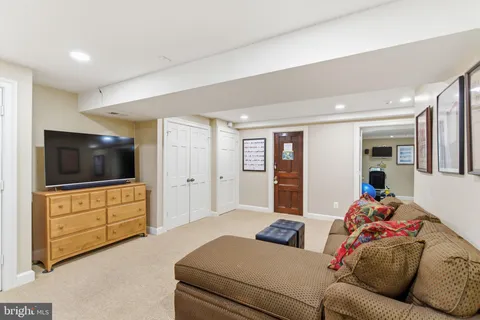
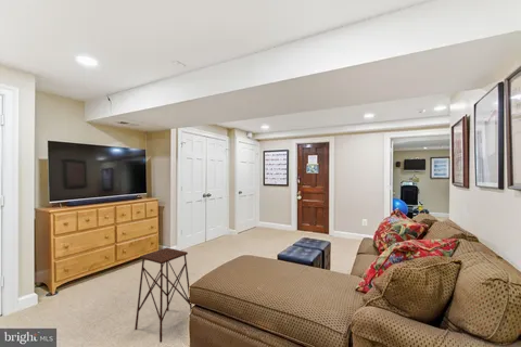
+ side table (163, 290)
